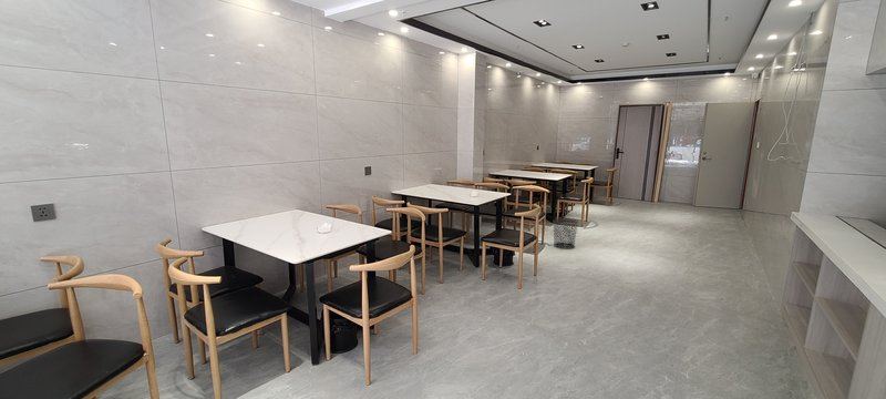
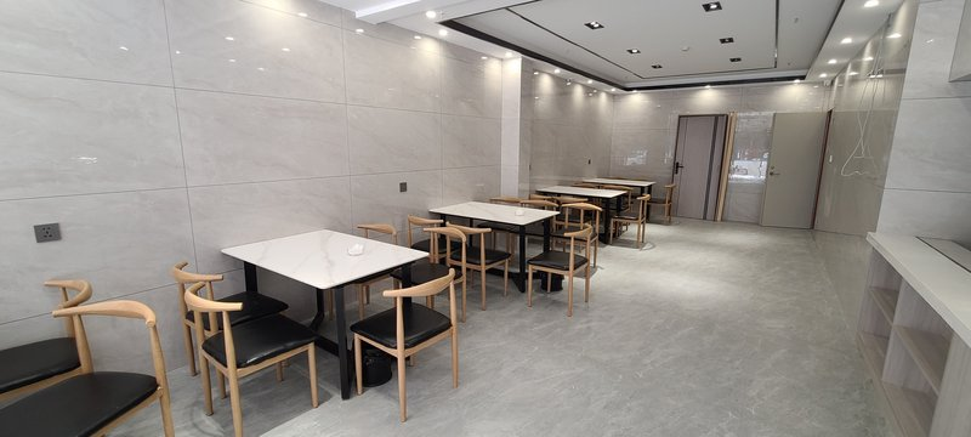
- waste bin (565, 233)
